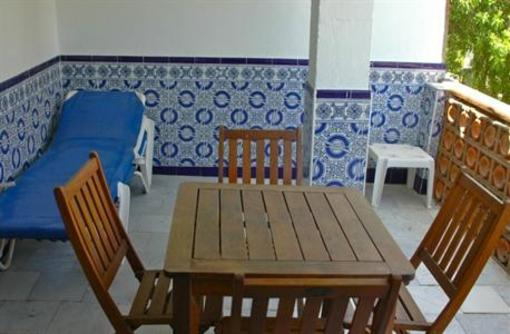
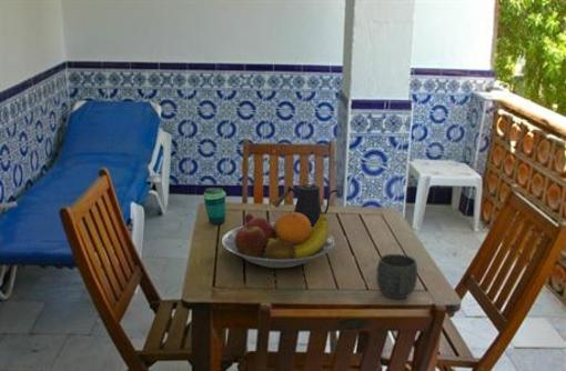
+ kettle (305, 203)
+ fruit bowl (277, 235)
+ mug (397, 279)
+ cup (214, 205)
